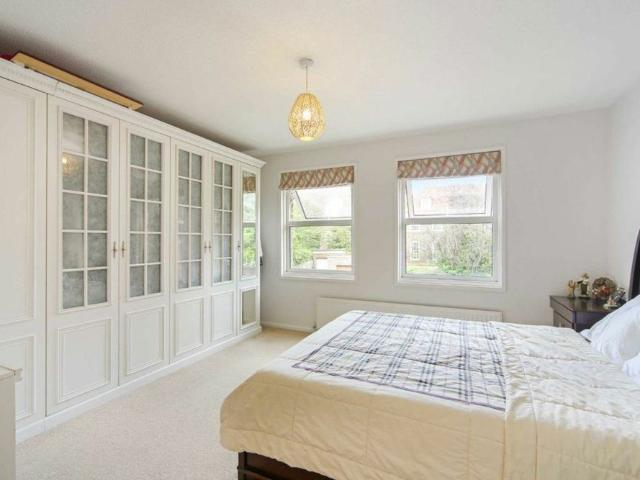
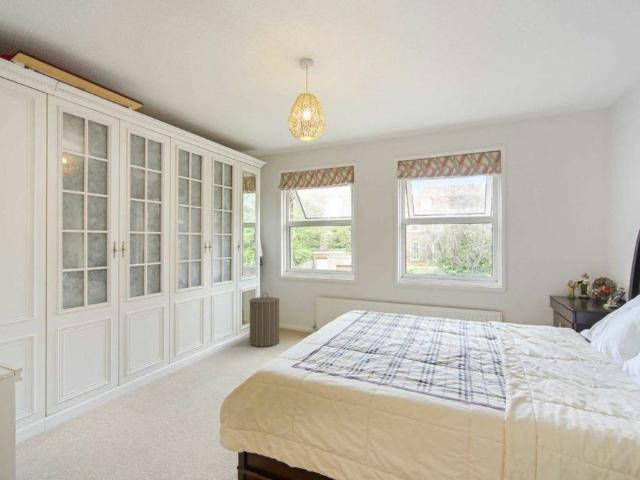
+ laundry hamper (264, 317)
